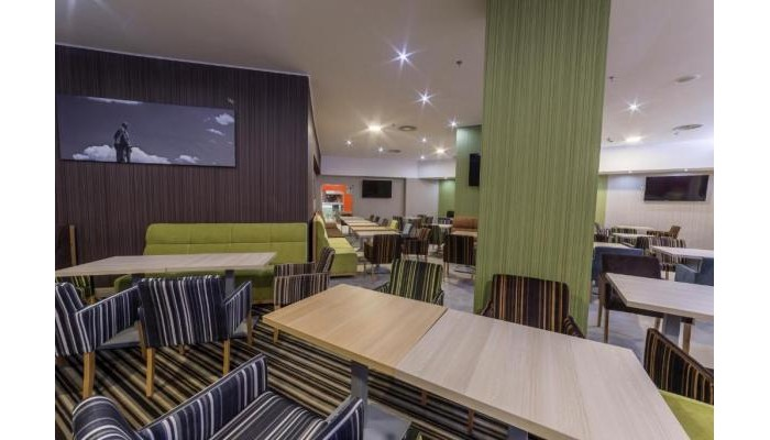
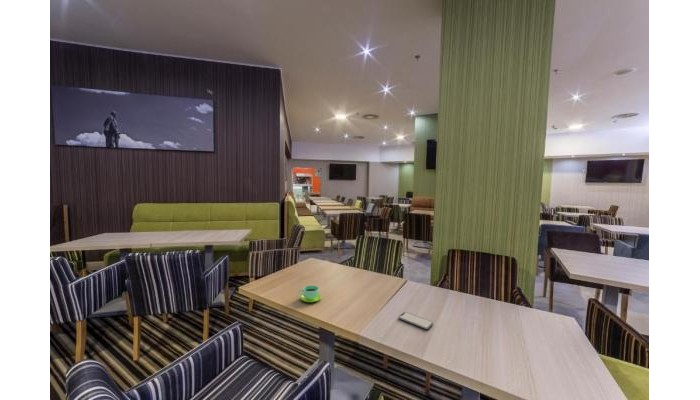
+ cup (310, 293)
+ smartphone (415, 320)
